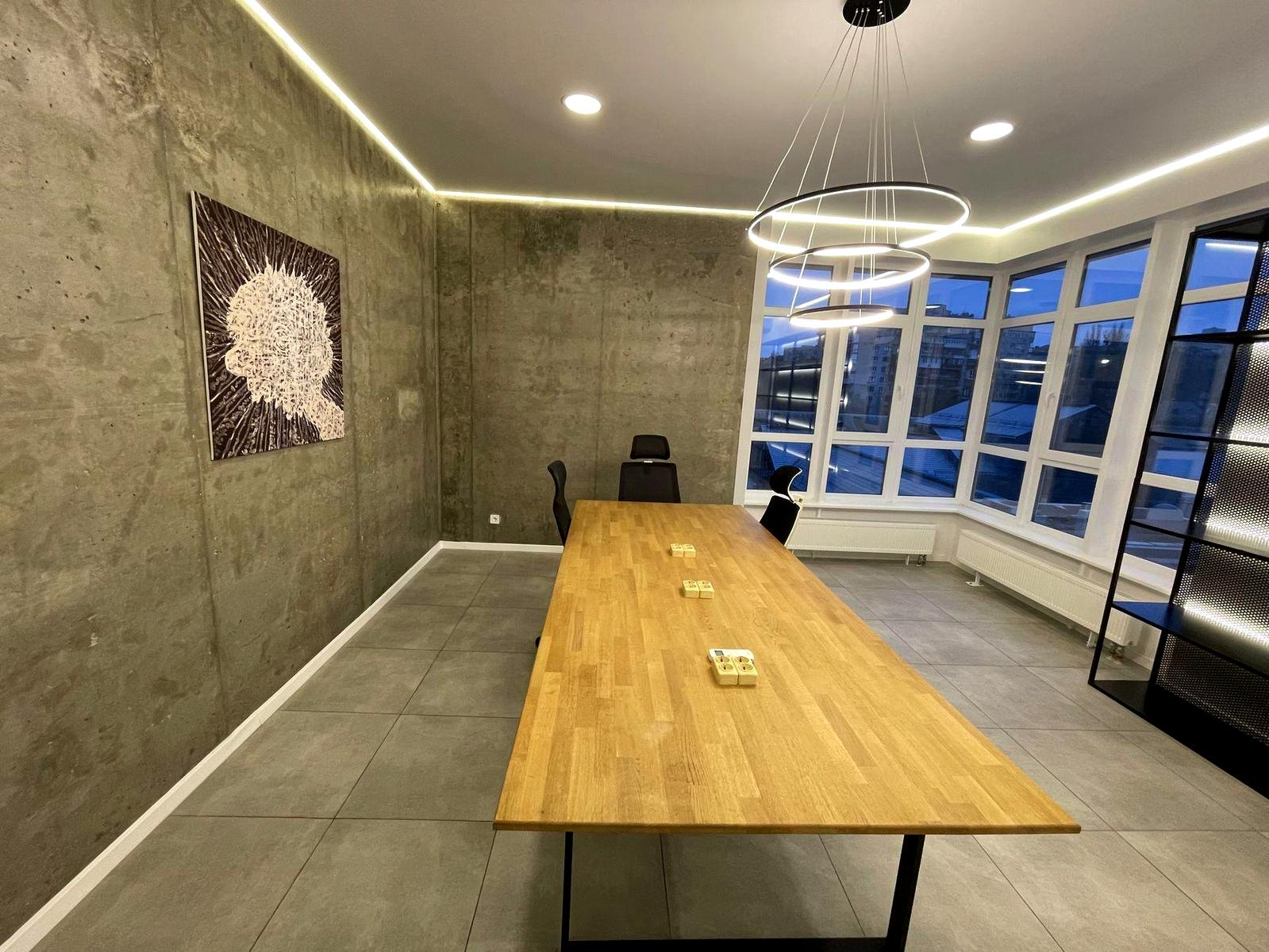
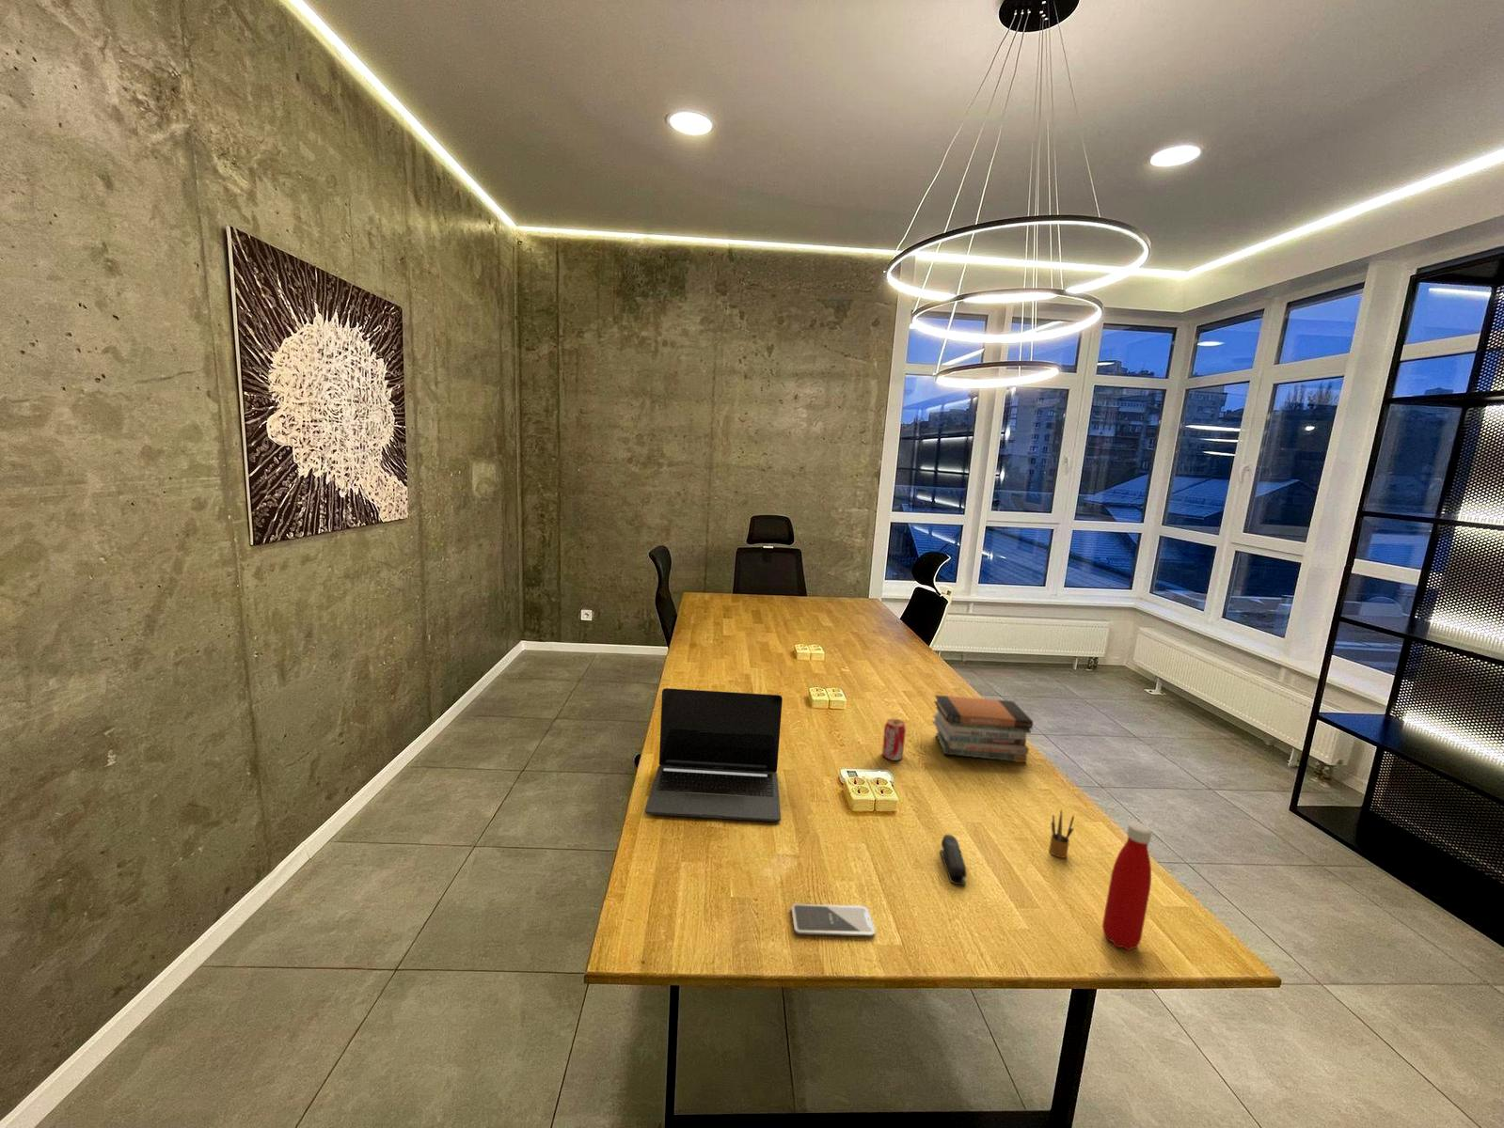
+ smartphone (832, 919)
+ pencil box (1062, 834)
+ laptop (718, 751)
+ bottle (1129, 884)
+ stapler (953, 858)
+ book stack (979, 728)
+ beverage can (894, 739)
